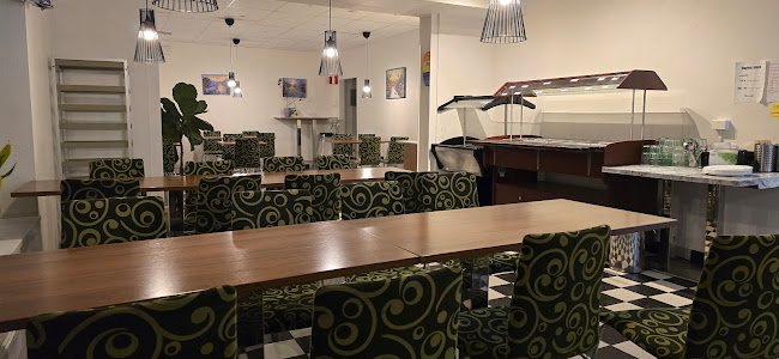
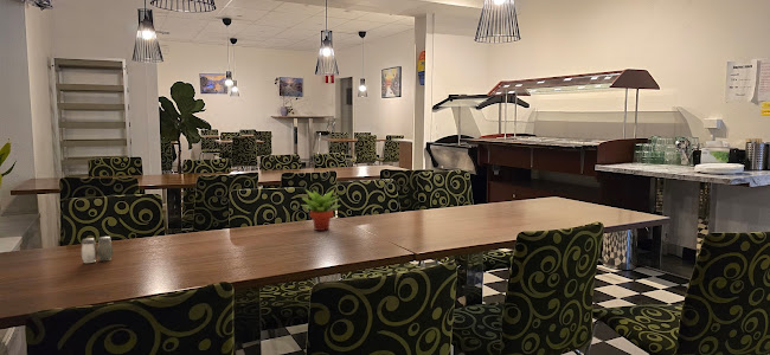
+ salt and pepper shaker (97, 248)
+ succulent plant (320, 208)
